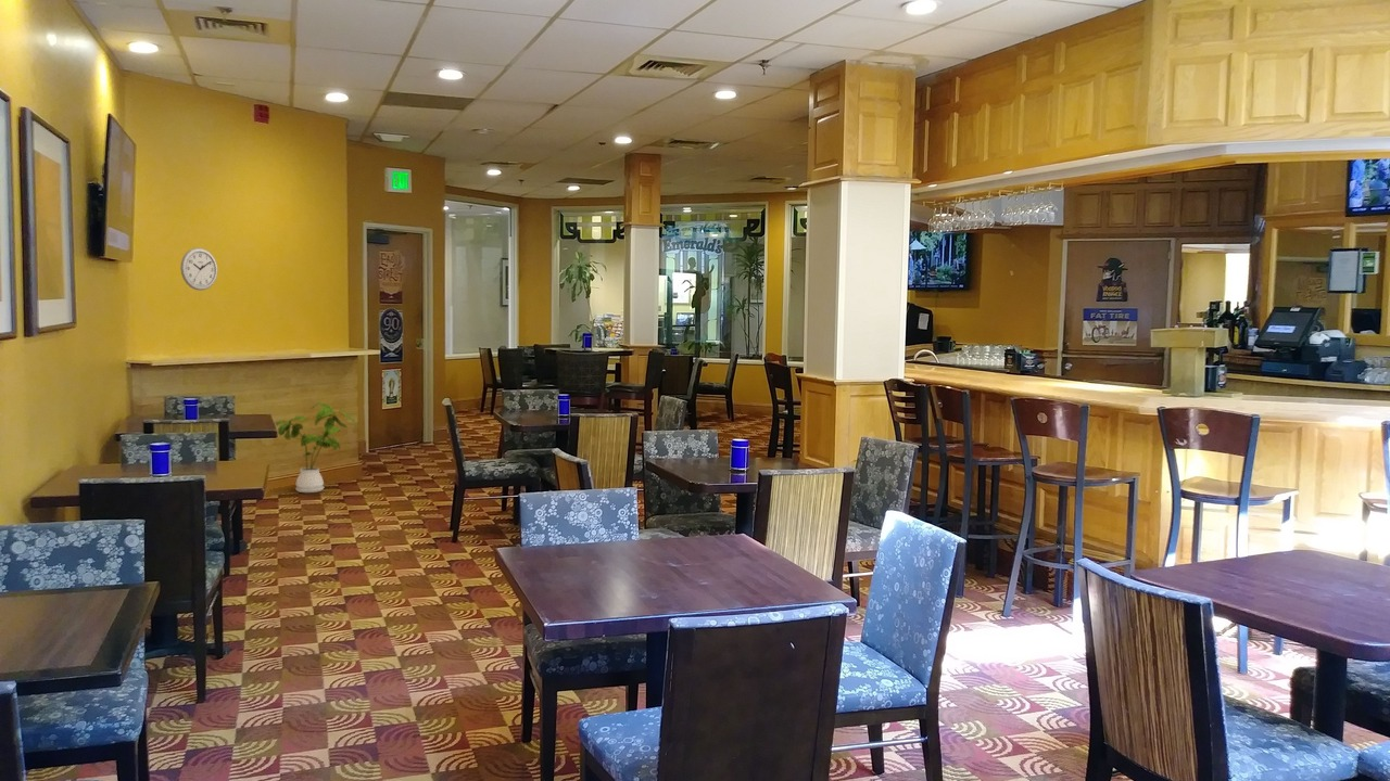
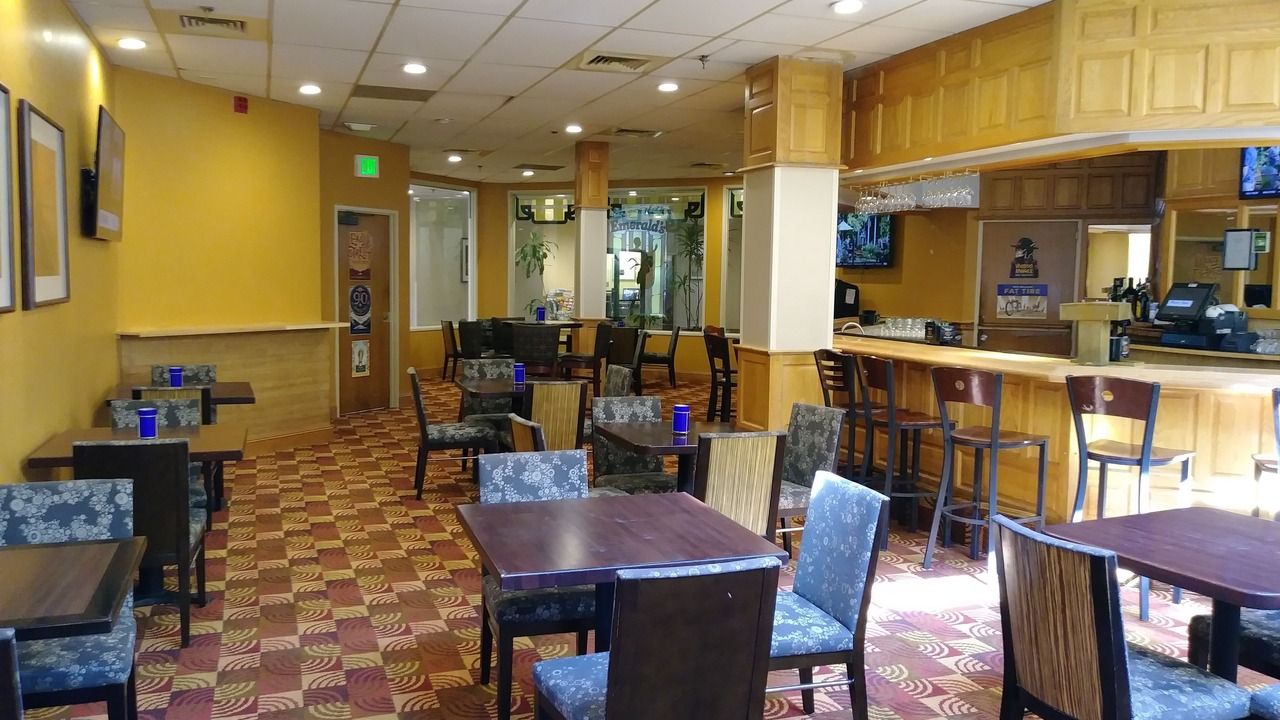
- house plant (321, 446)
- wall clock (200, 269)
